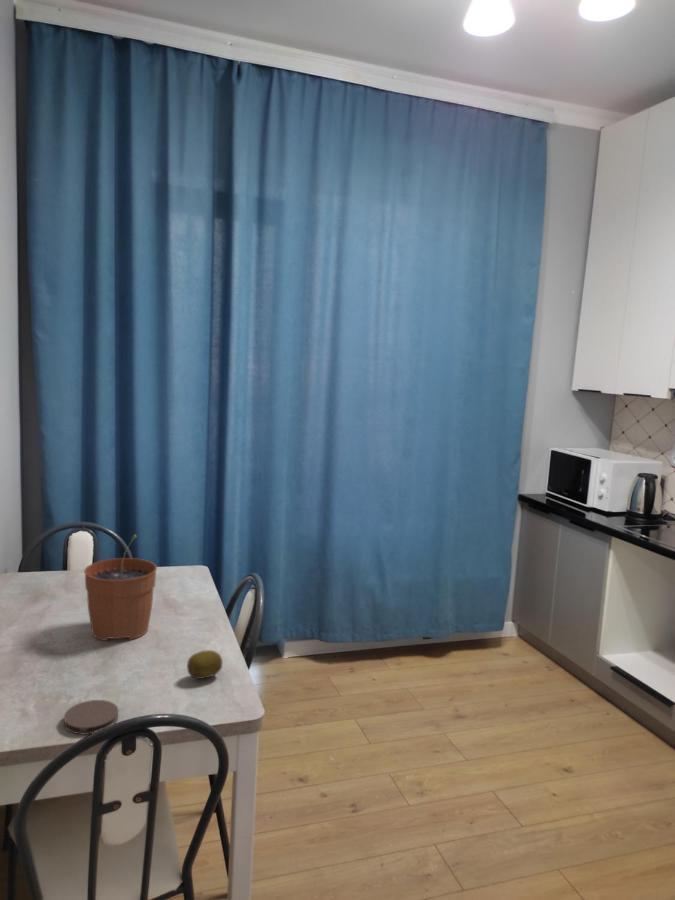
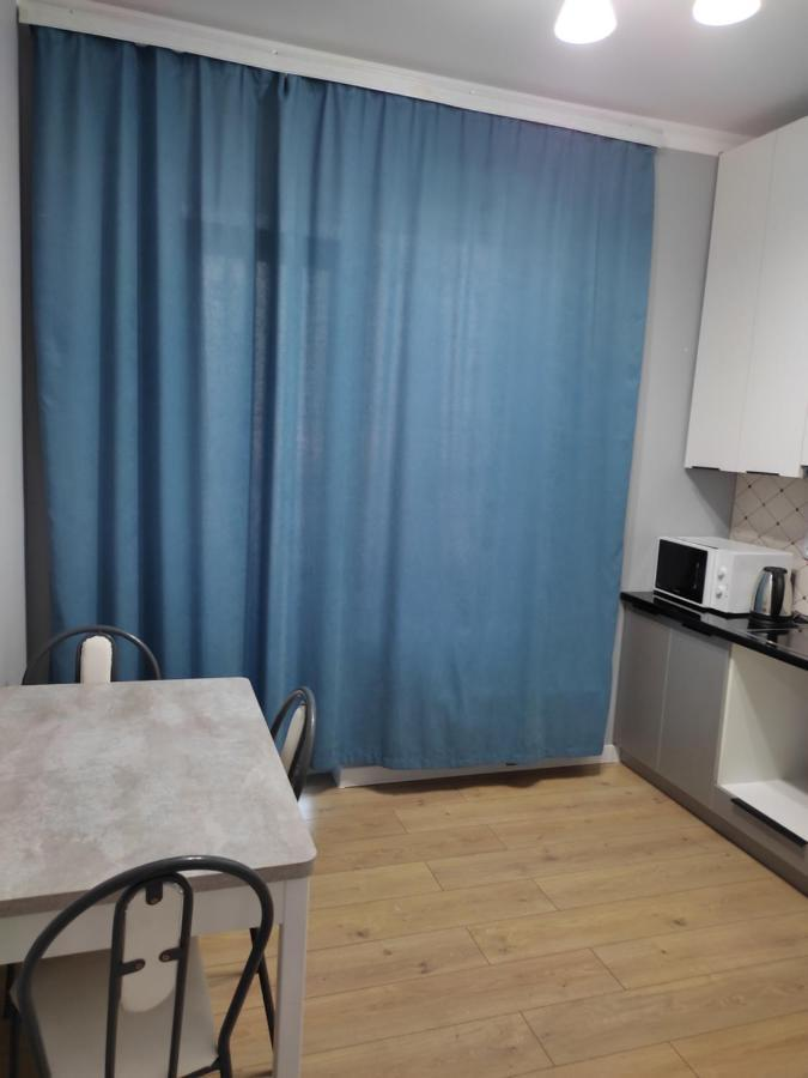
- plant pot (121, 583)
- coaster (91, 716)
- fruit (204, 664)
